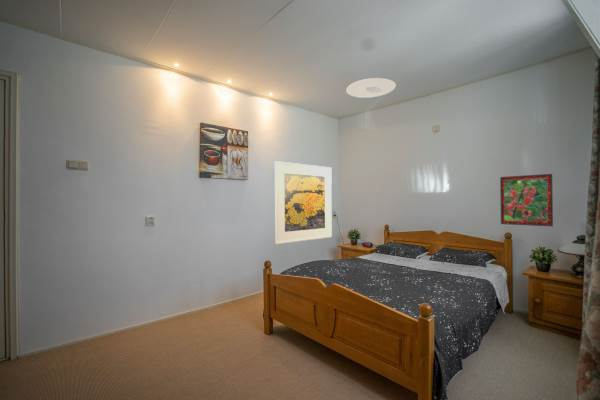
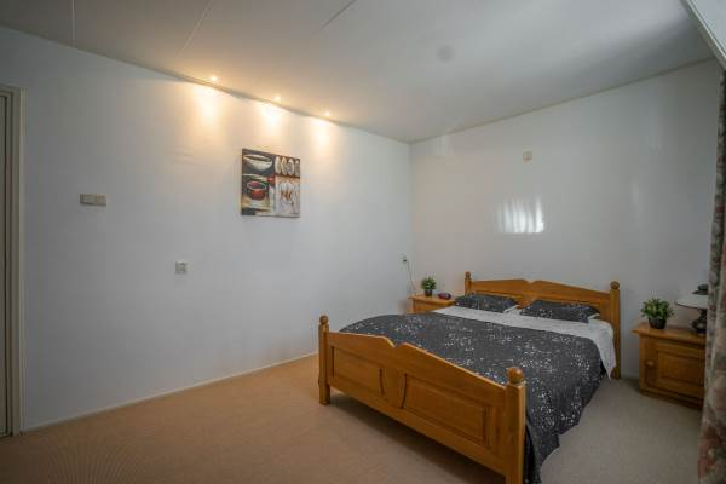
- ceiling light (370, 86)
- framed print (305, 202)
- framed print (525, 200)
